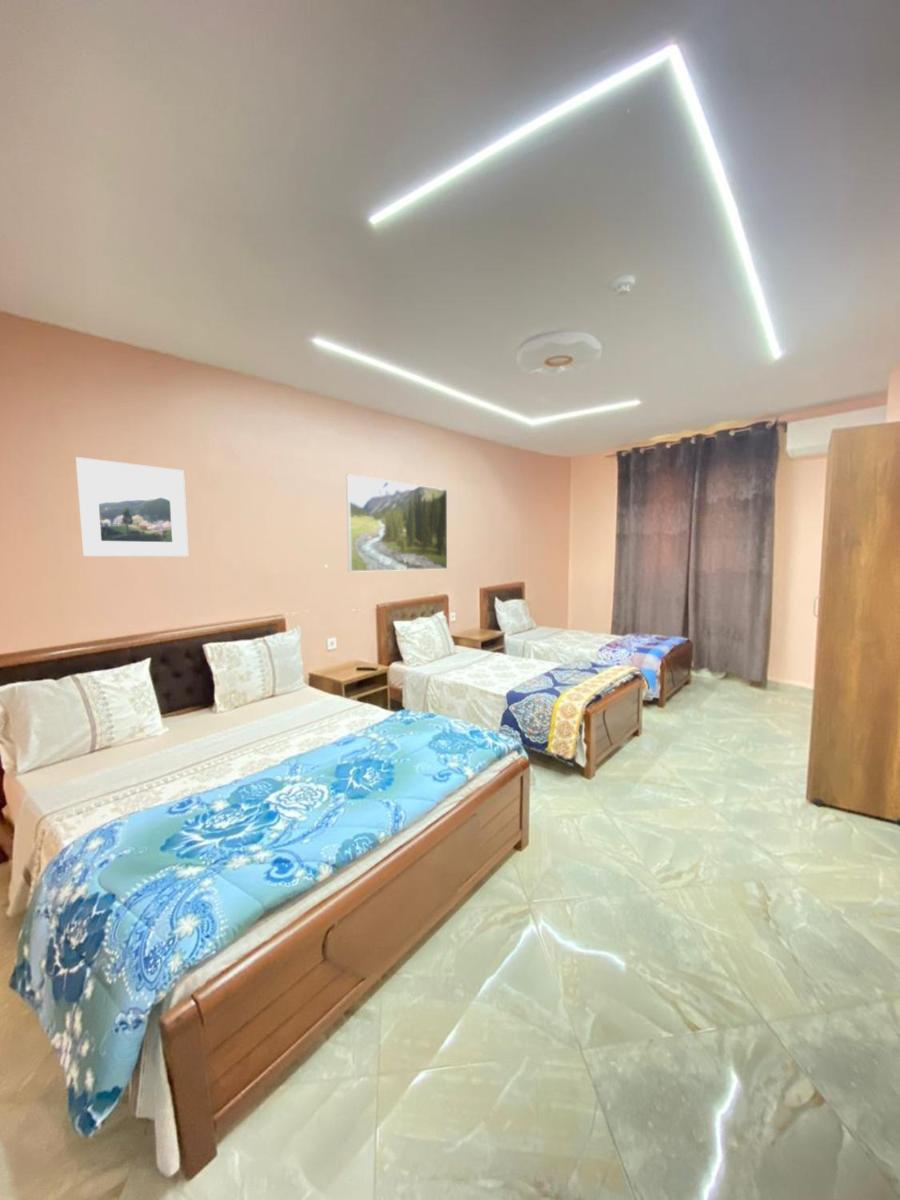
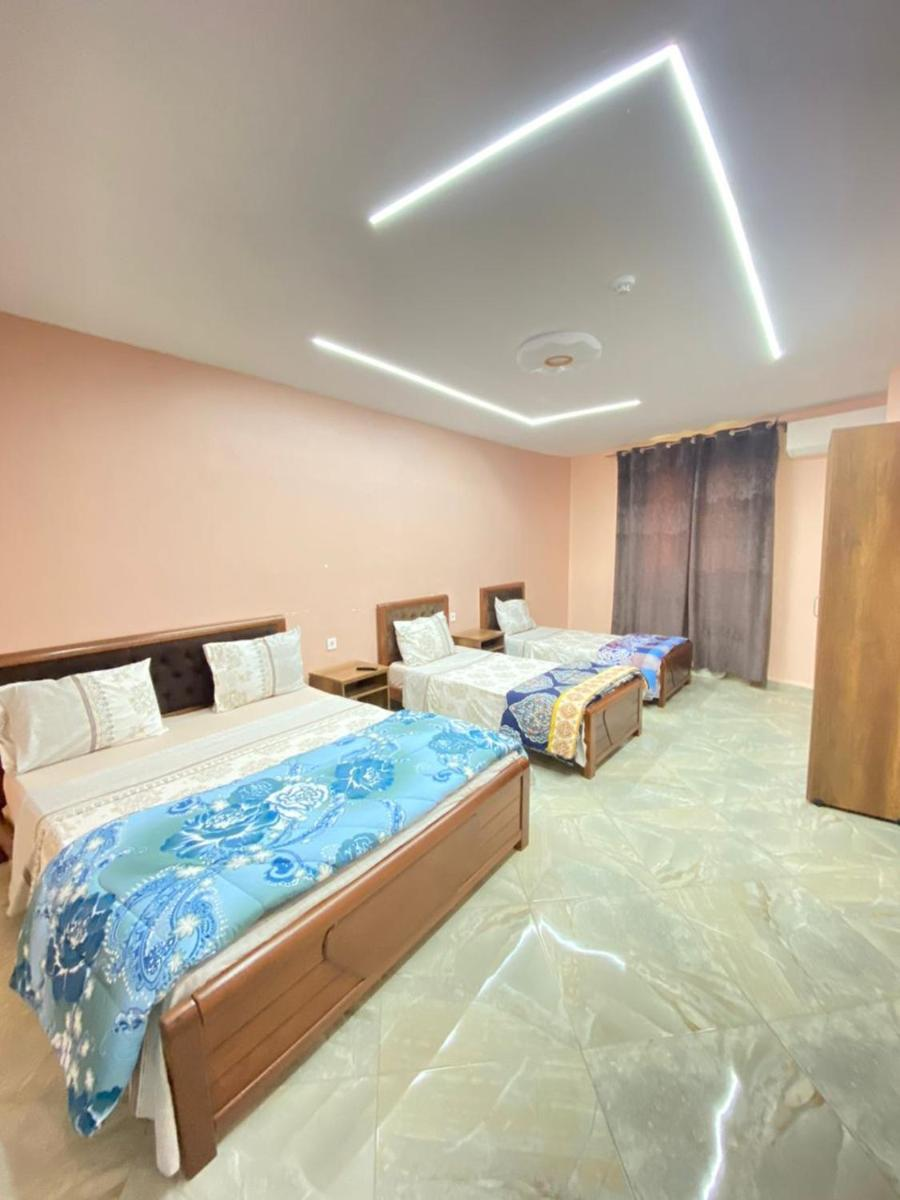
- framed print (136, 510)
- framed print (402, 526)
